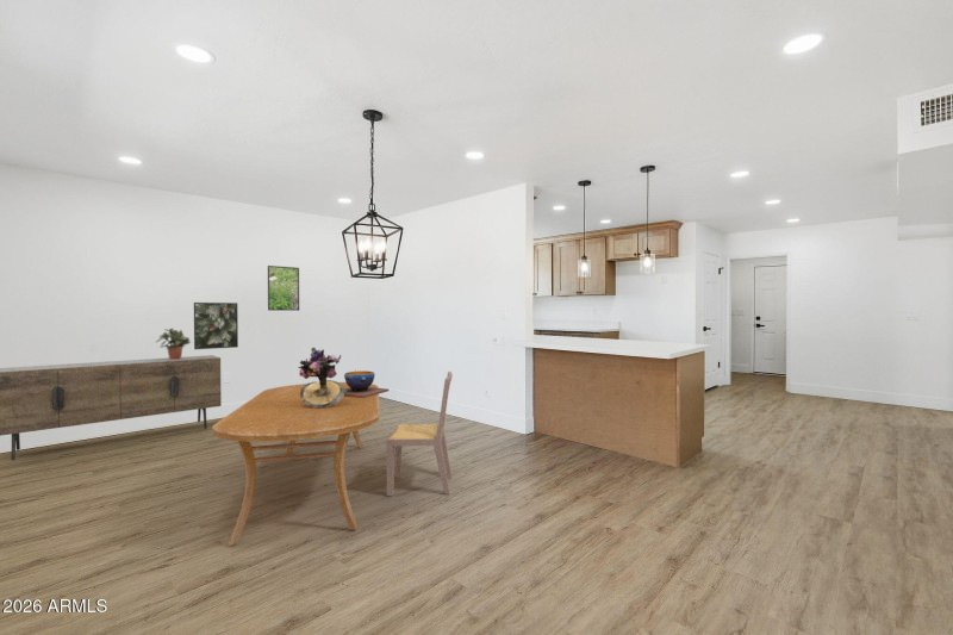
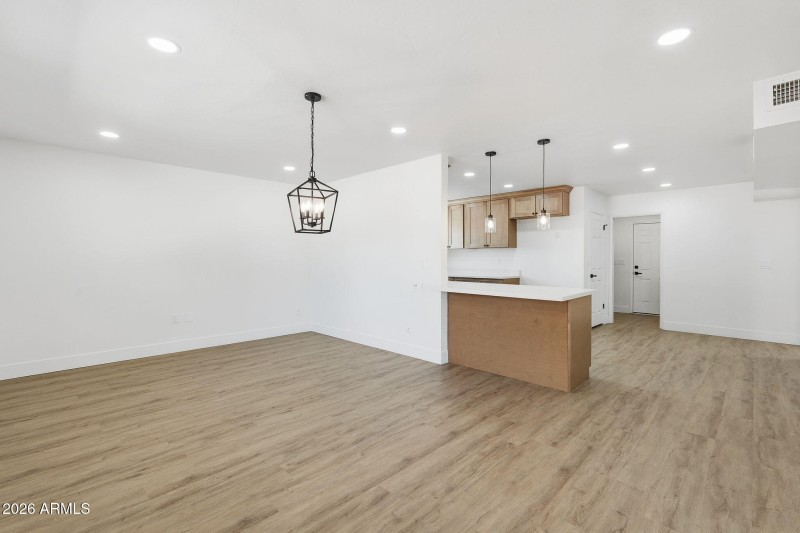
- sideboard (119, 400)
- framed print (216, 325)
- dining chair (422, 430)
- dining table (313, 442)
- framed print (284, 288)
- bouquet (320, 375)
- decorative bowl (360, 382)
- potted plant (174, 343)
